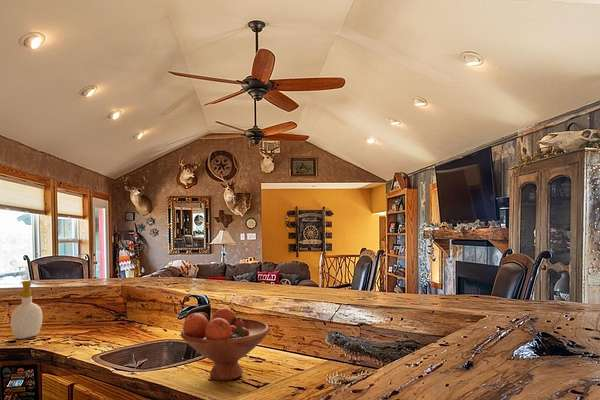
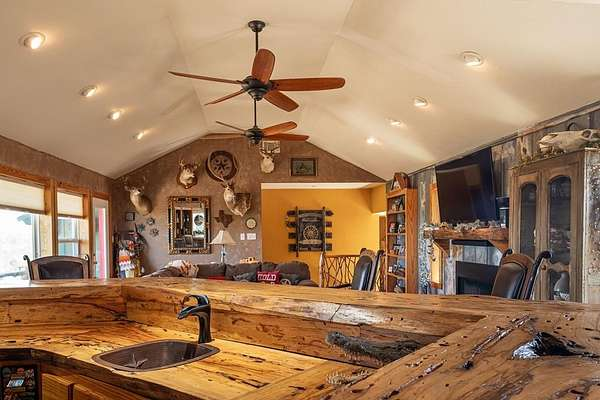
- soap bottle (26, 308)
- fruit bowl (225, 343)
